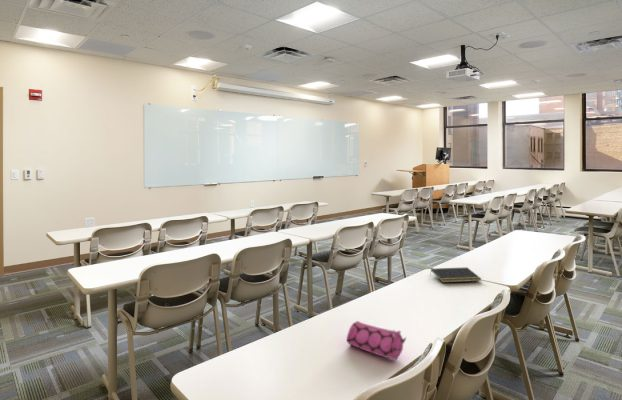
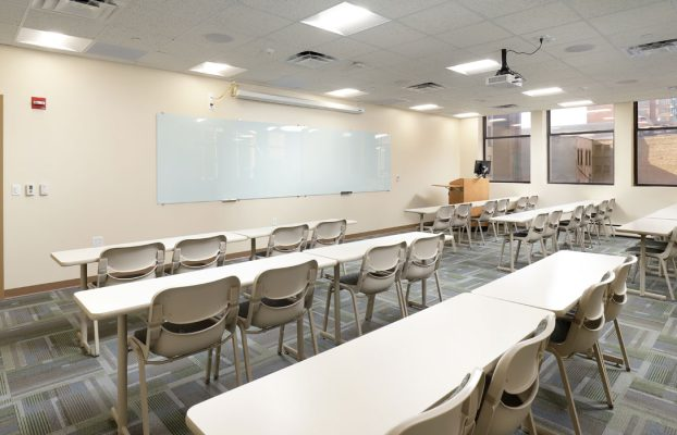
- pencil case (374, 338)
- notepad (455, 274)
